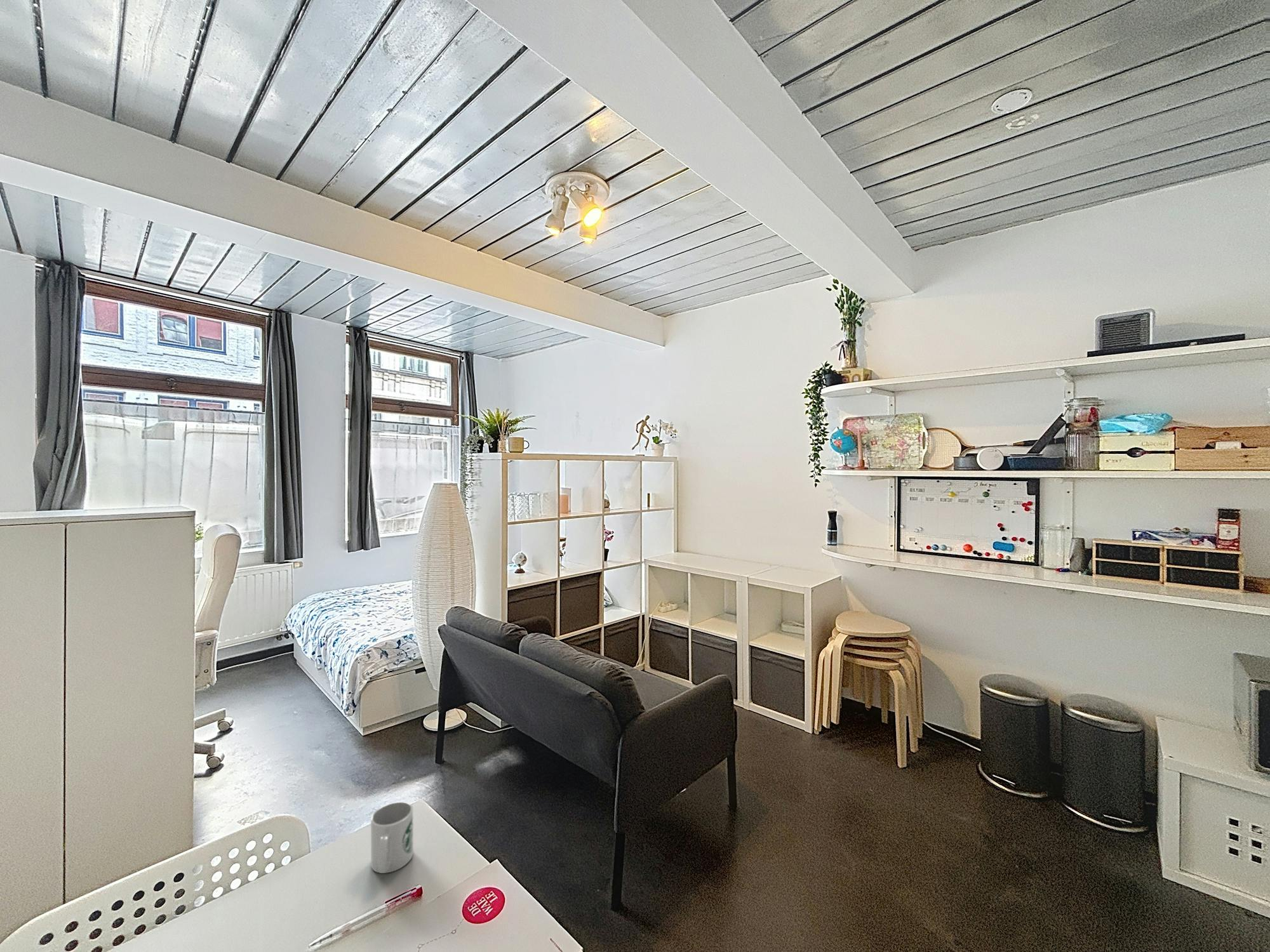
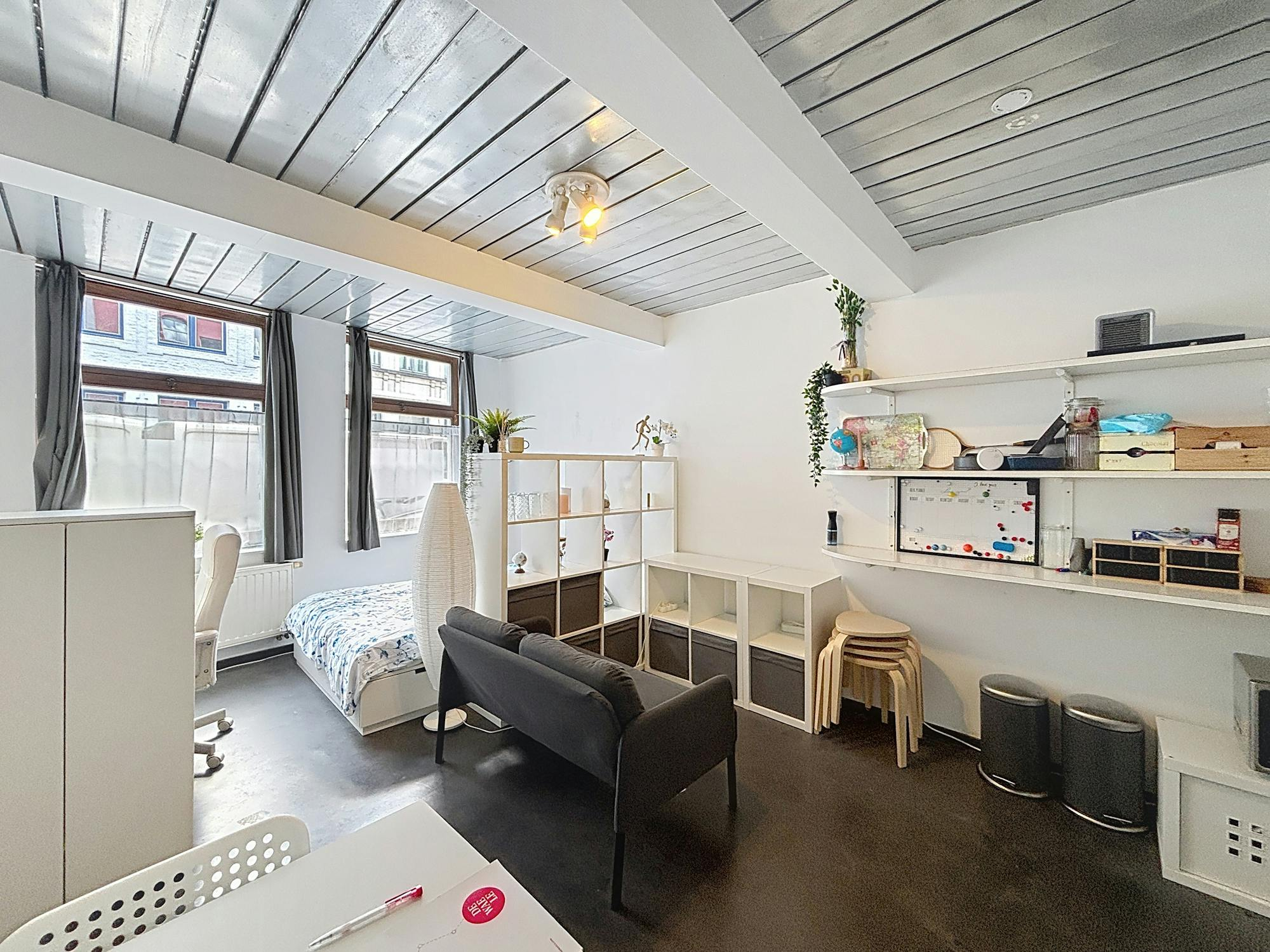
- mug (390, 842)
